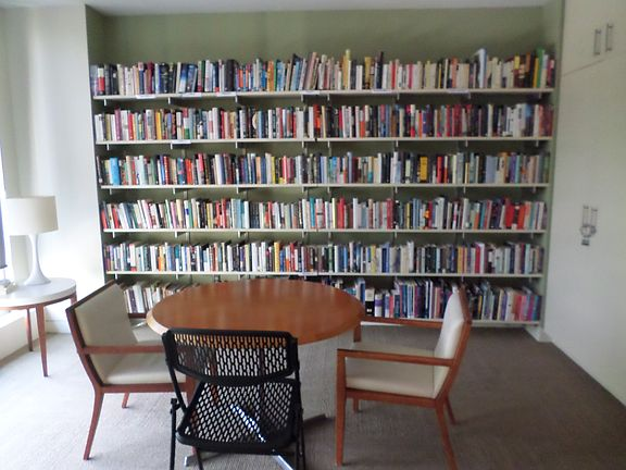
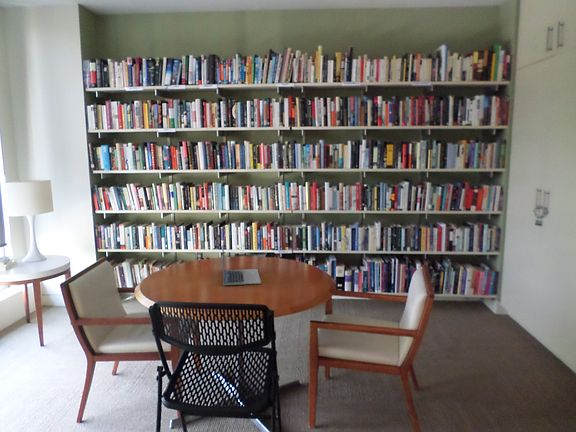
+ laptop (244, 269)
